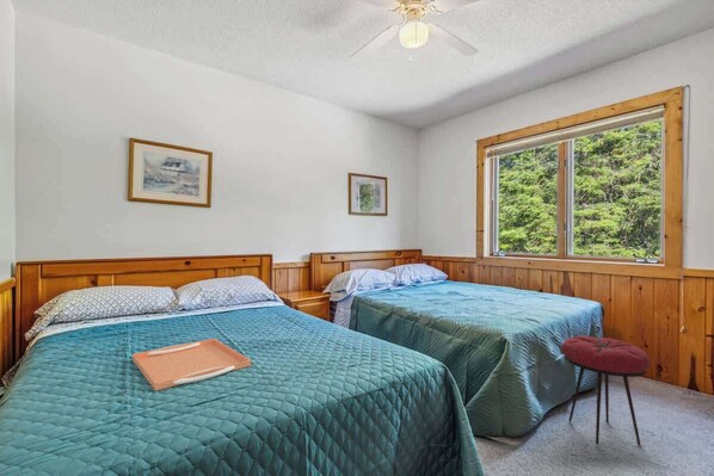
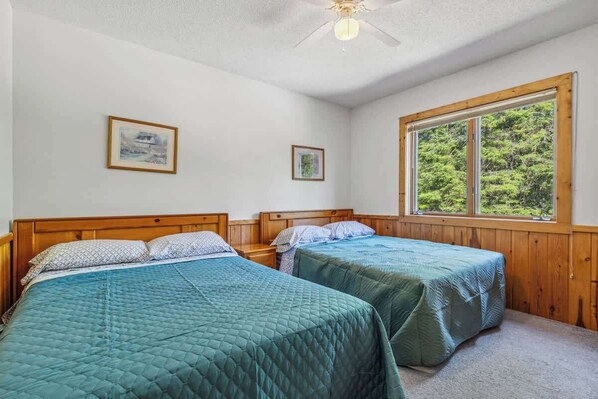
- serving tray (190, 359)
- stool (601, 387)
